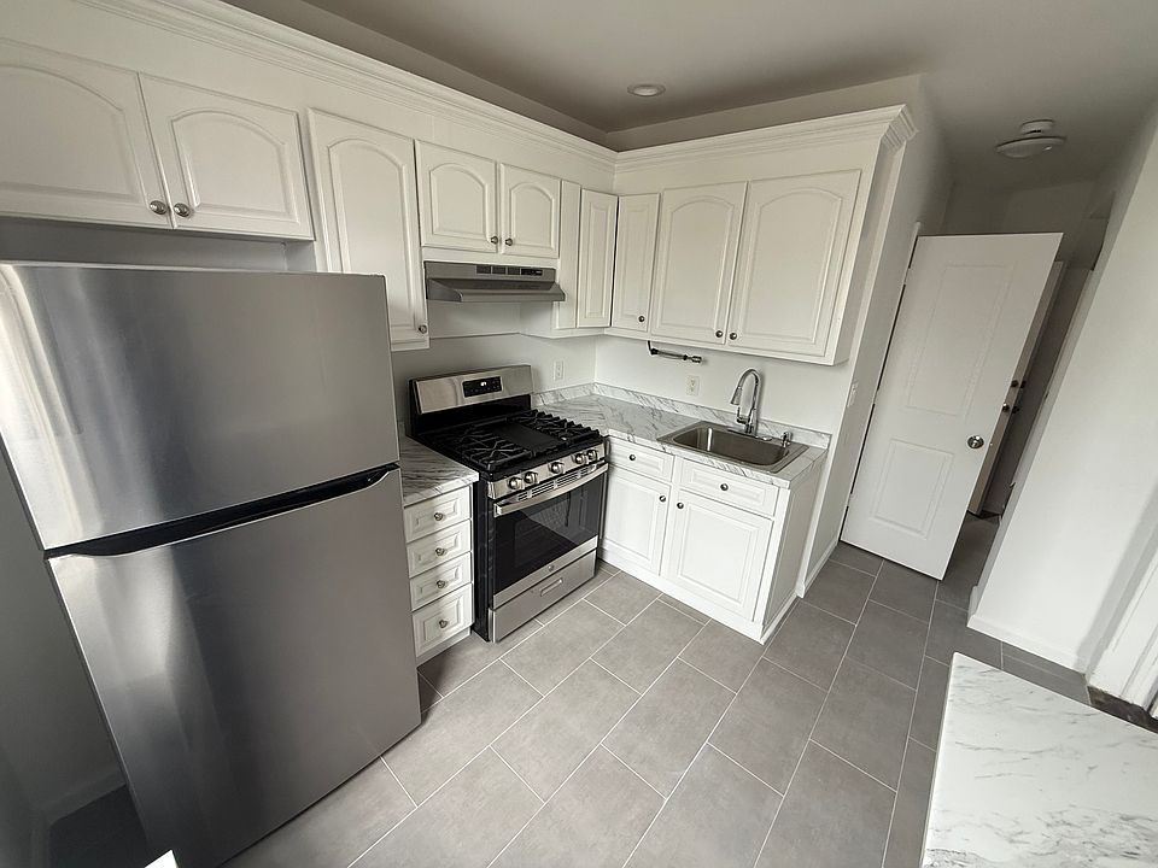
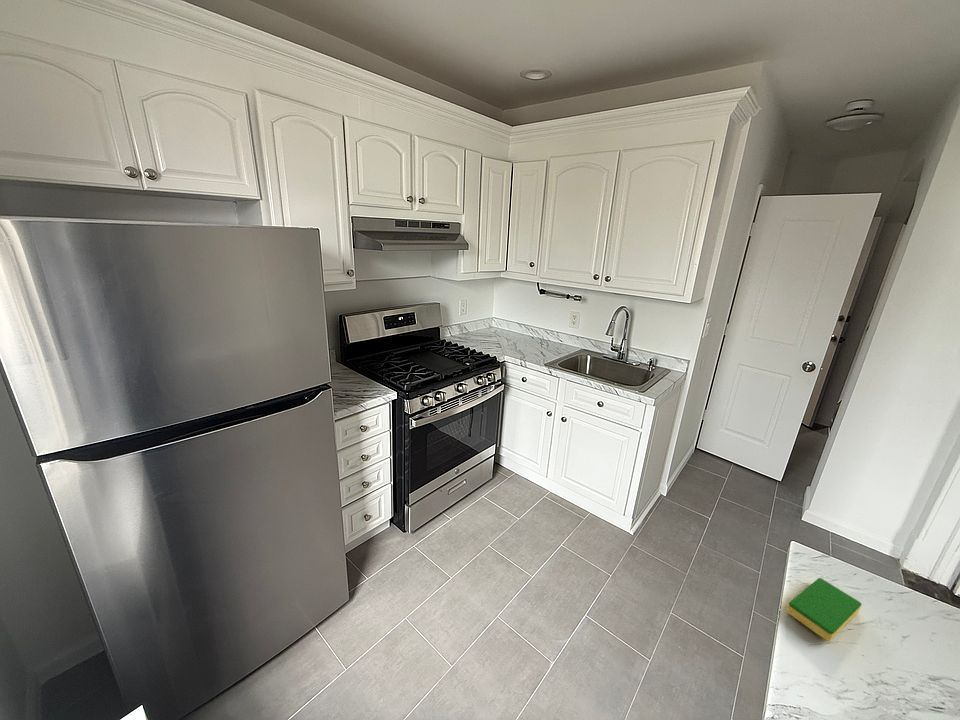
+ dish sponge (823, 607)
